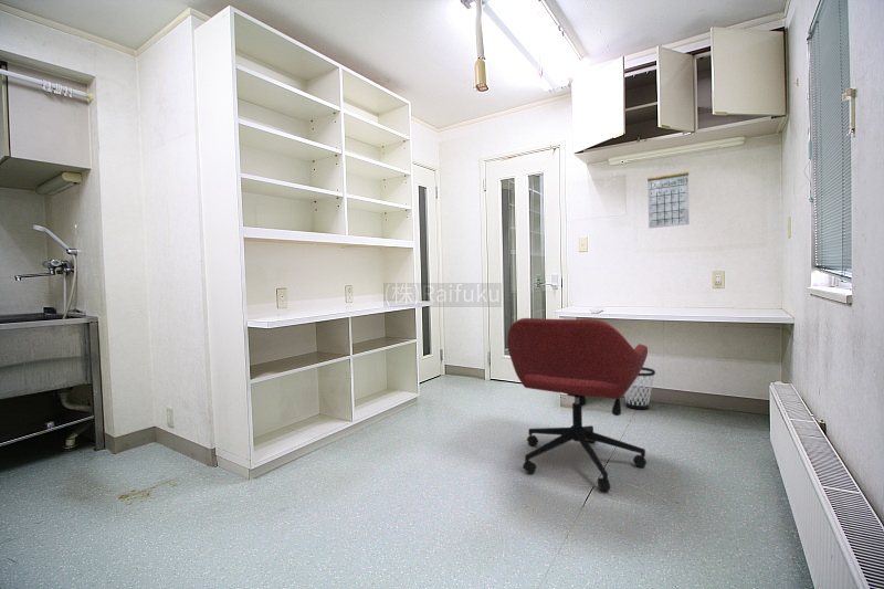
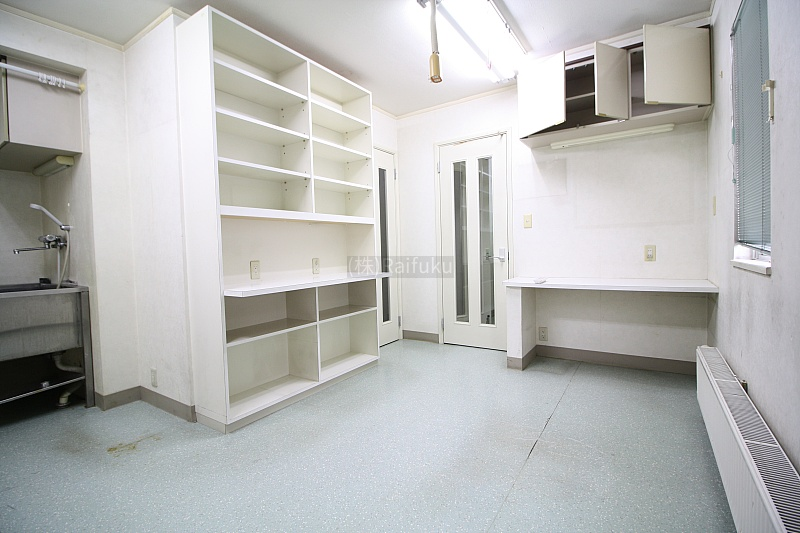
- calendar (667, 194)
- wastebasket (636, 388)
- office chair (576, 388)
